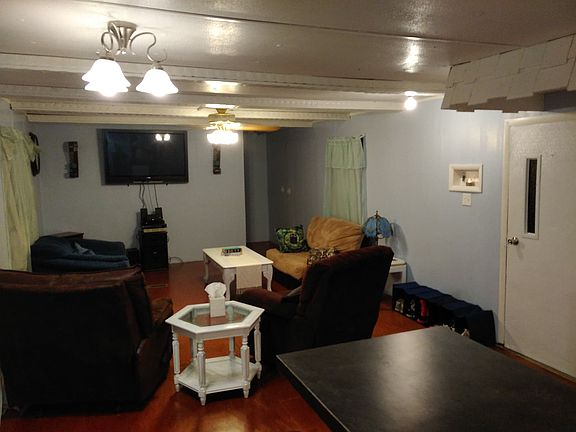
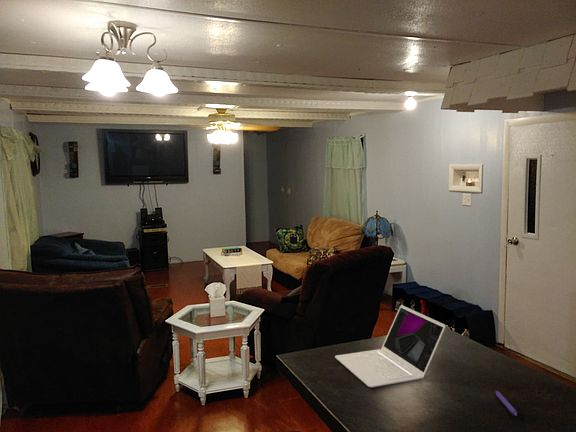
+ pen (505, 402)
+ laptop (387, 339)
